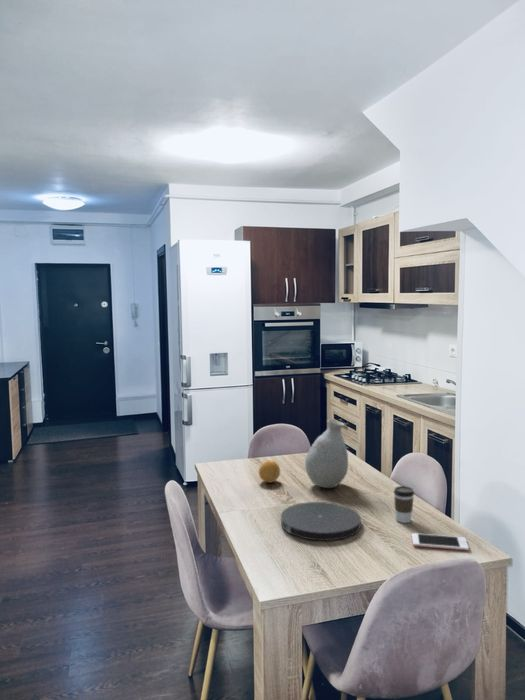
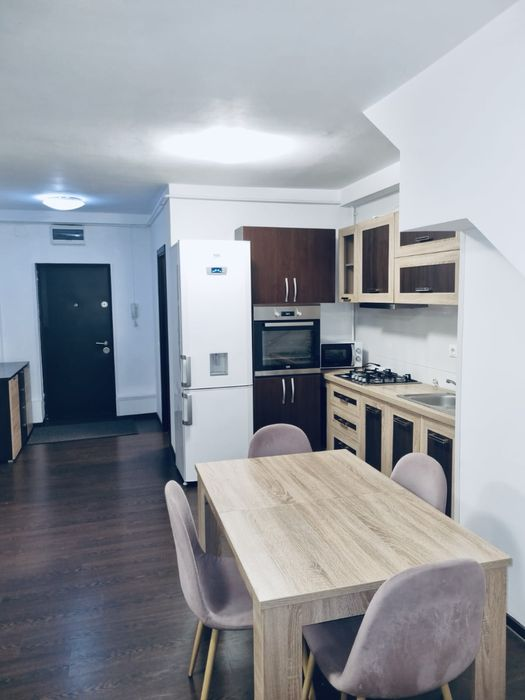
- coffee cup (403, 504)
- cell phone (439, 541)
- plate (320, 519)
- fruit (269, 471)
- vase (326, 453)
